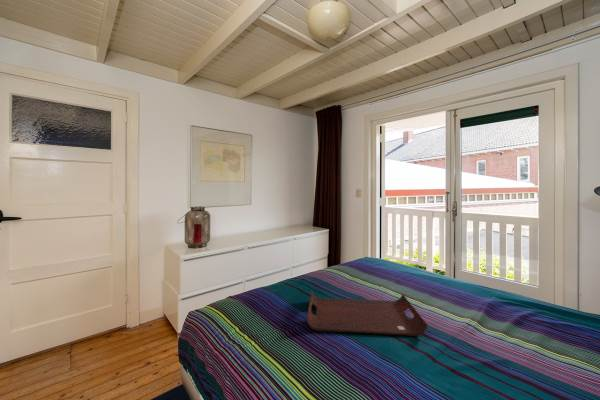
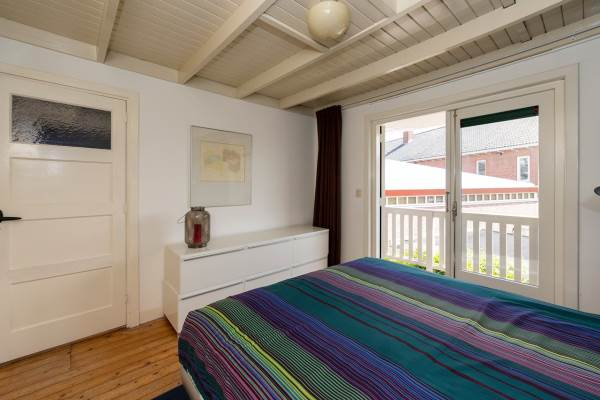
- serving tray (360, 310)
